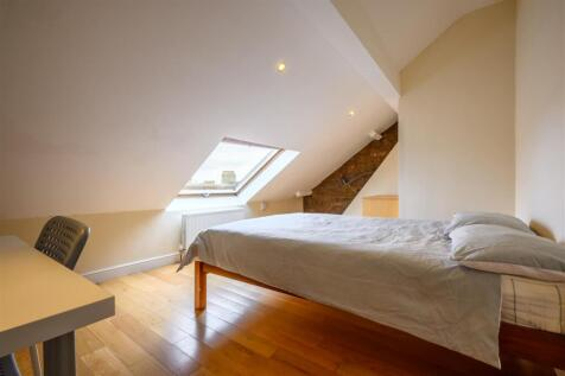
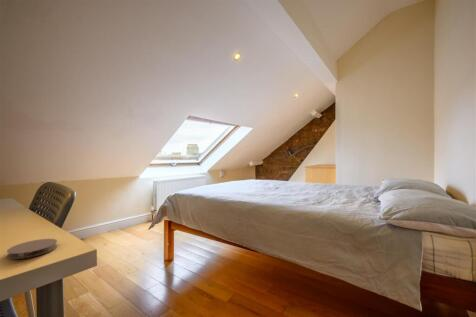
+ coaster (33, 247)
